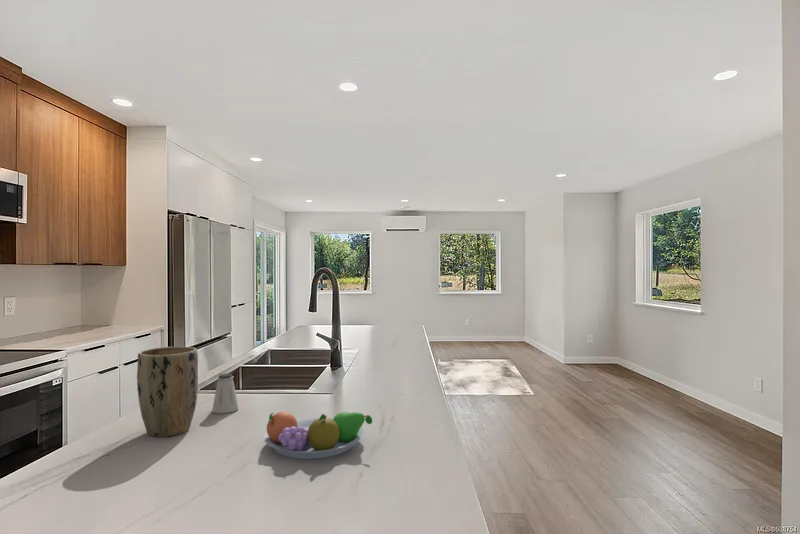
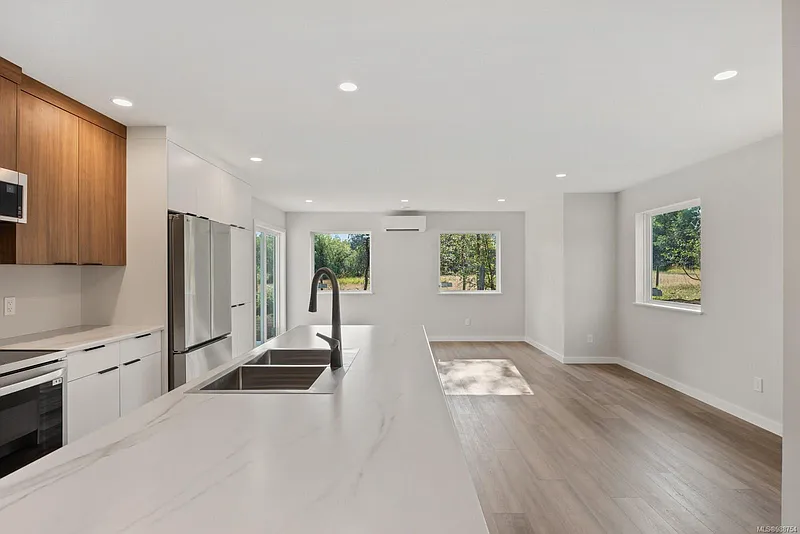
- plant pot (168, 390)
- saltshaker (225, 392)
- fruit bowl (318, 424)
